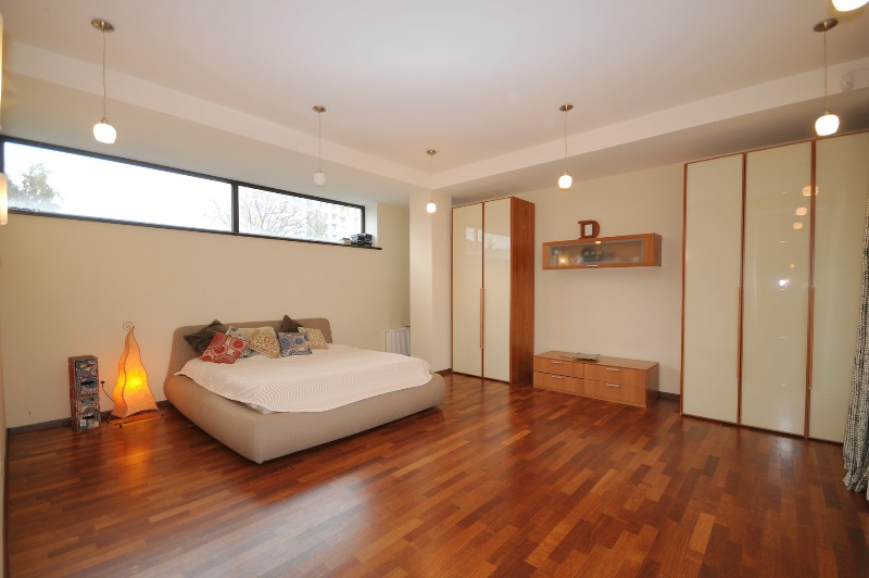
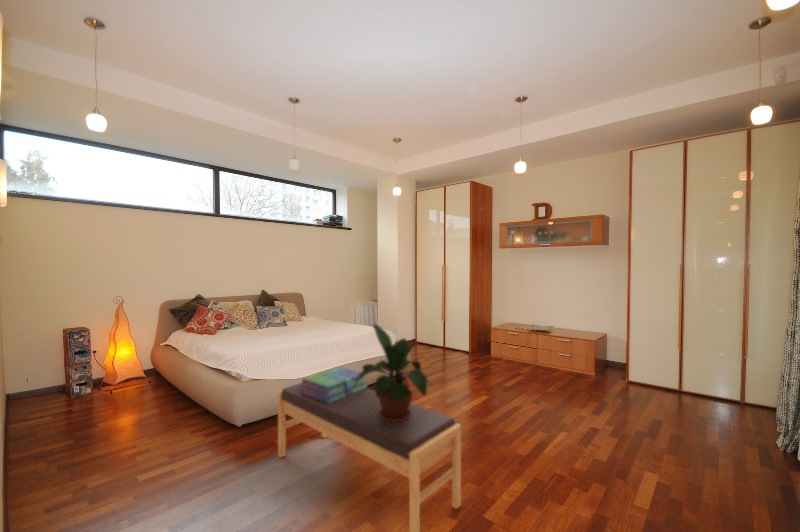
+ bench (359, 439)
+ stack of books (334, 382)
+ potted plant (396, 369)
